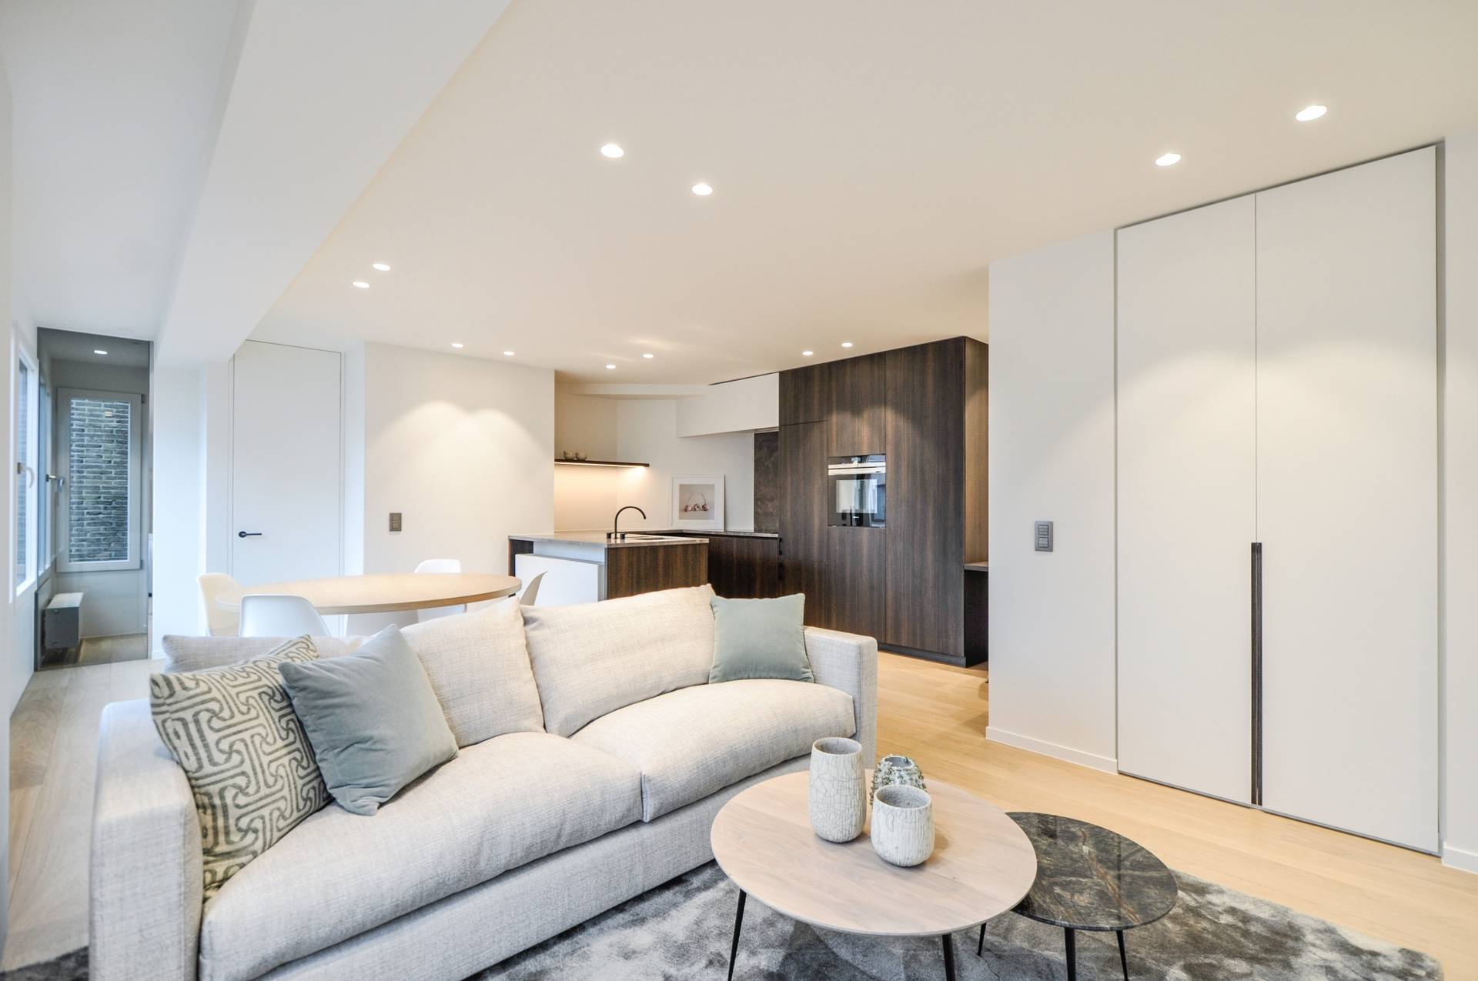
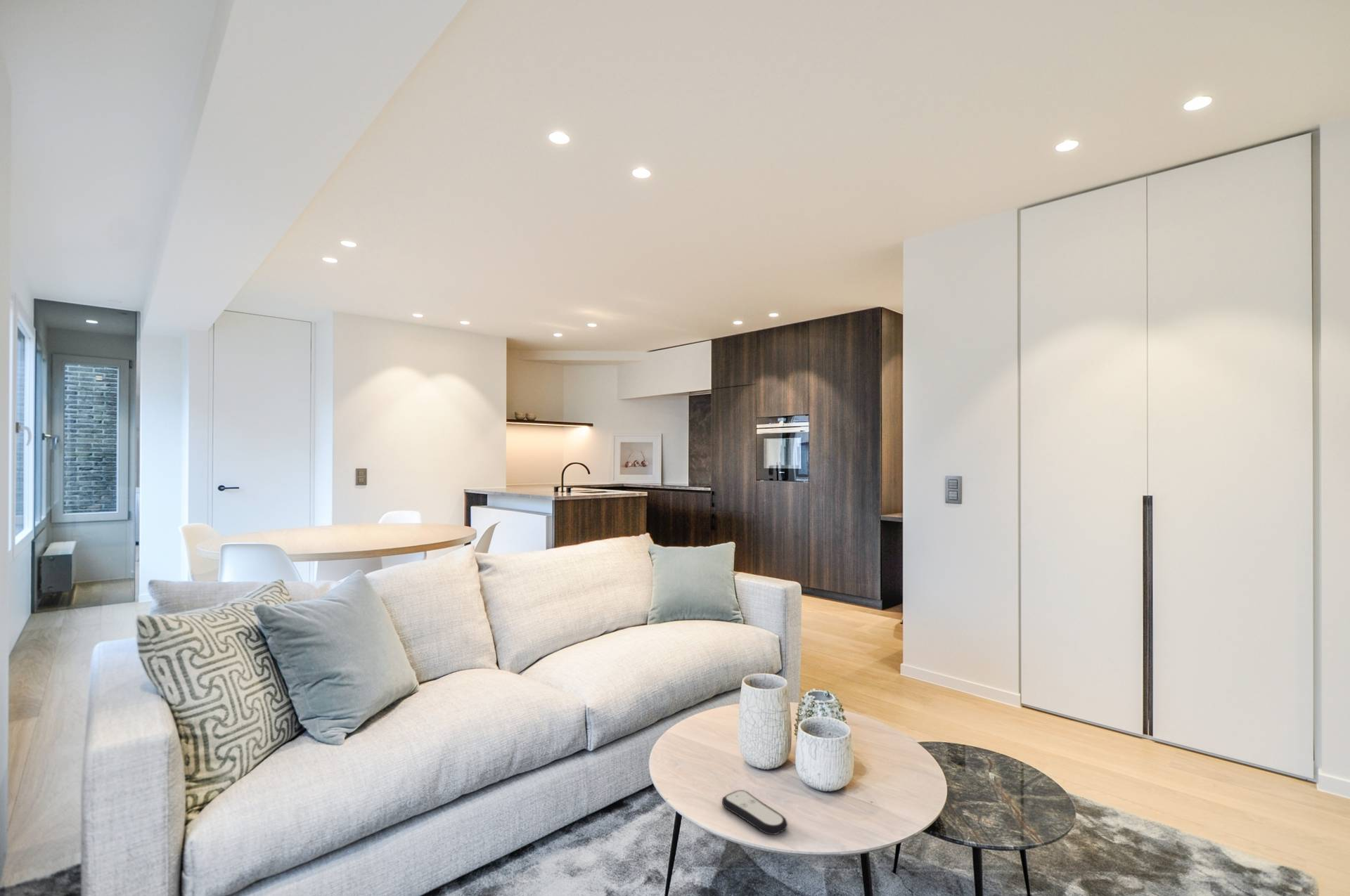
+ remote control (754, 811)
